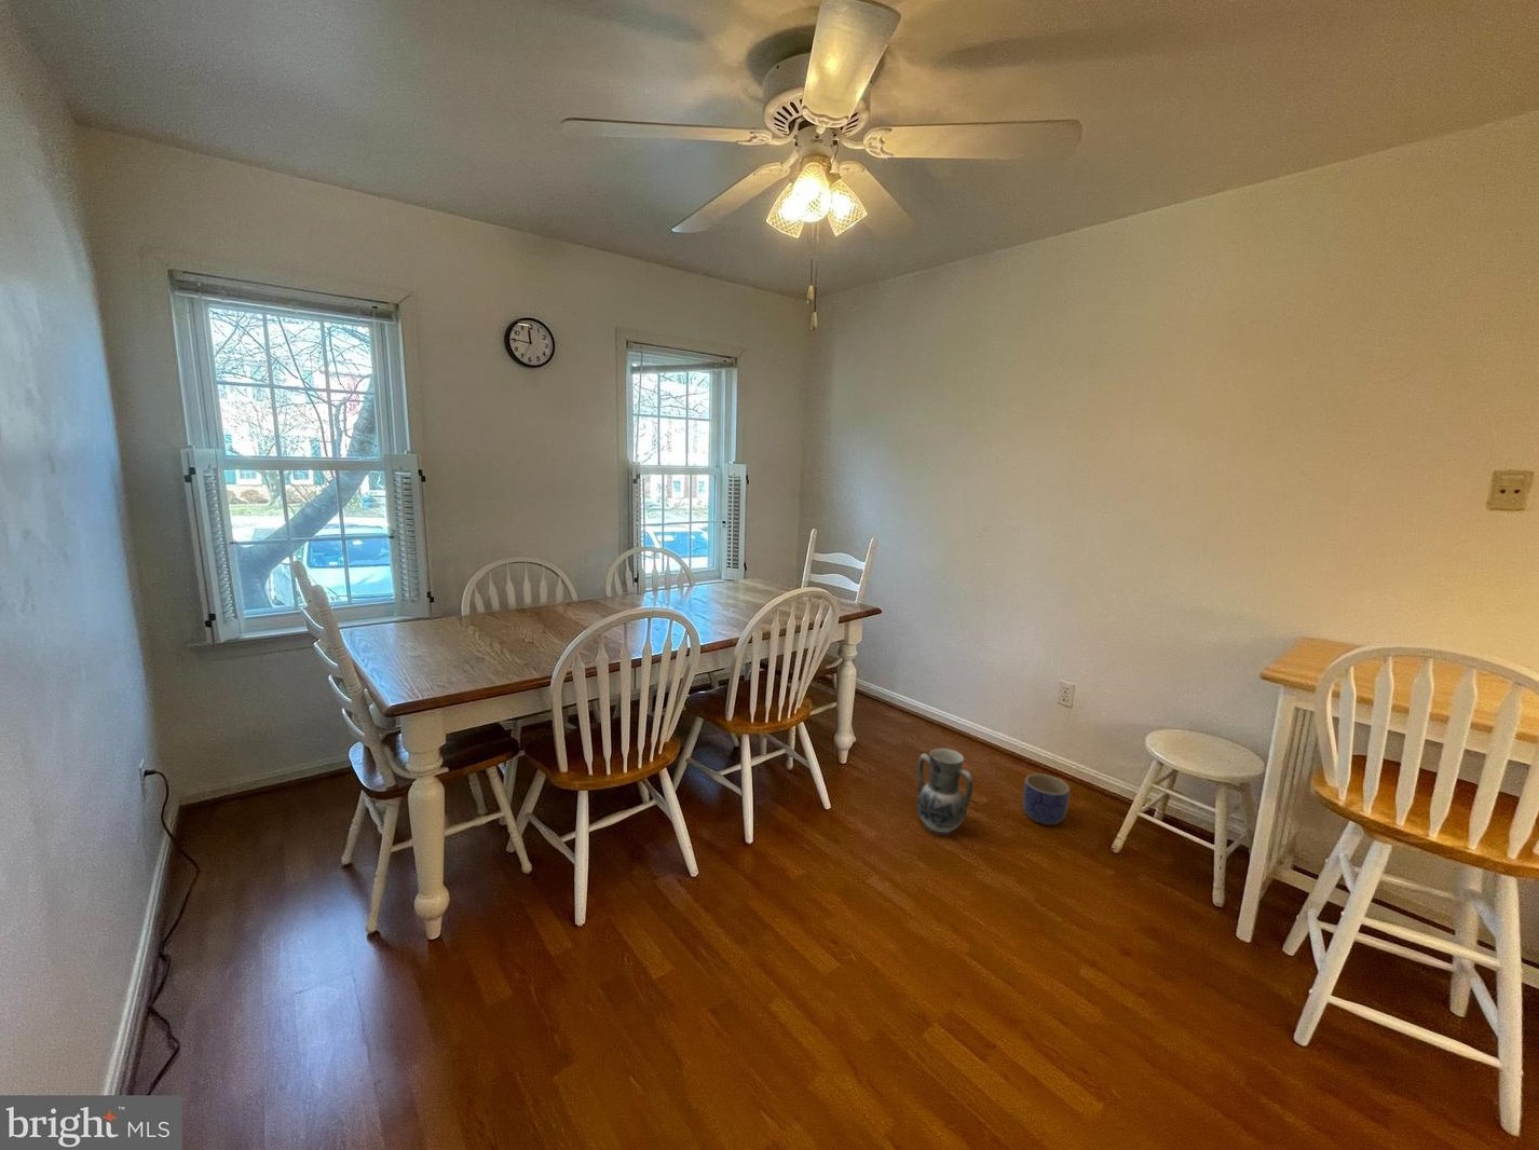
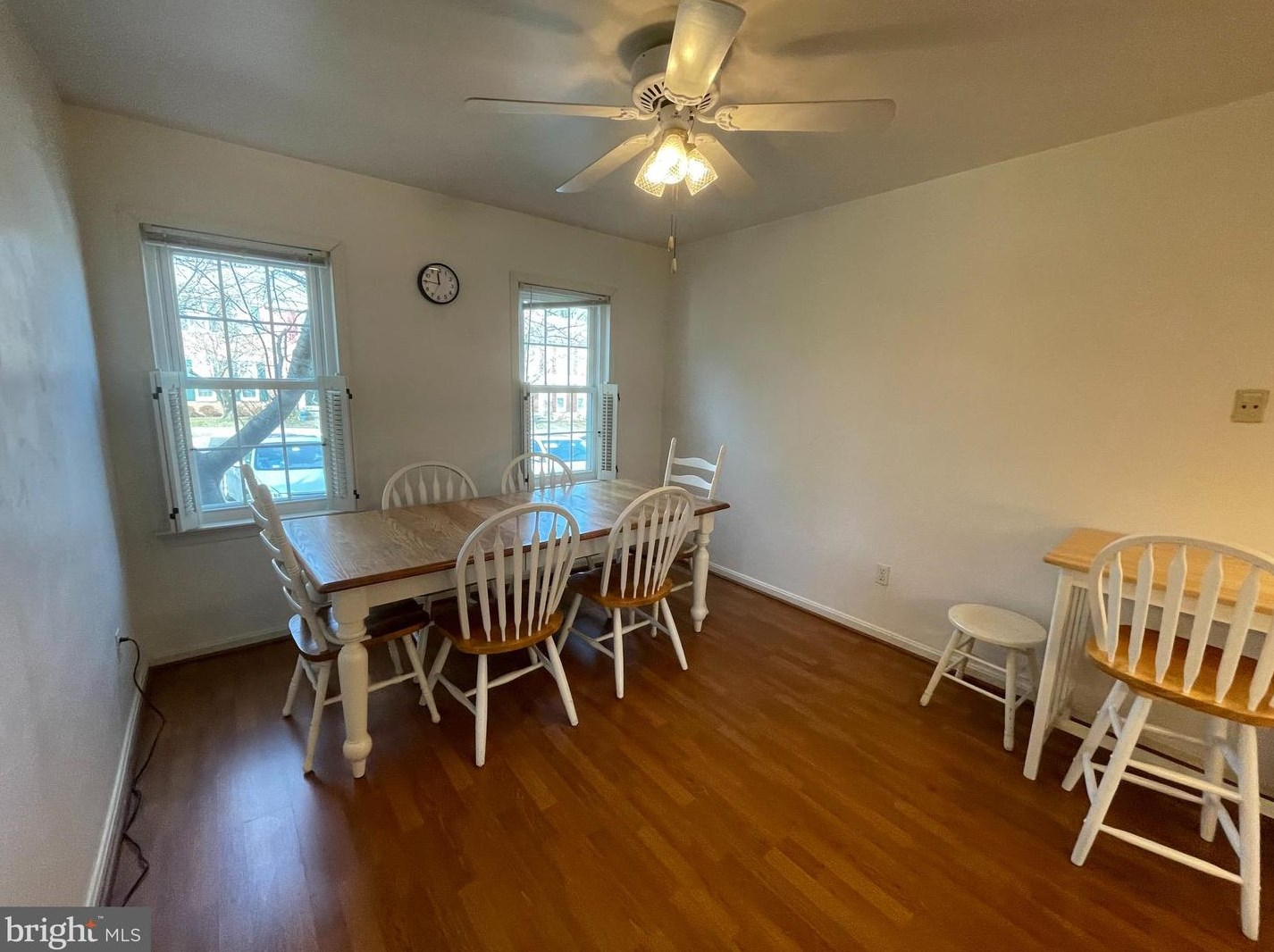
- ceramic jug (942, 791)
- planter (1045, 801)
